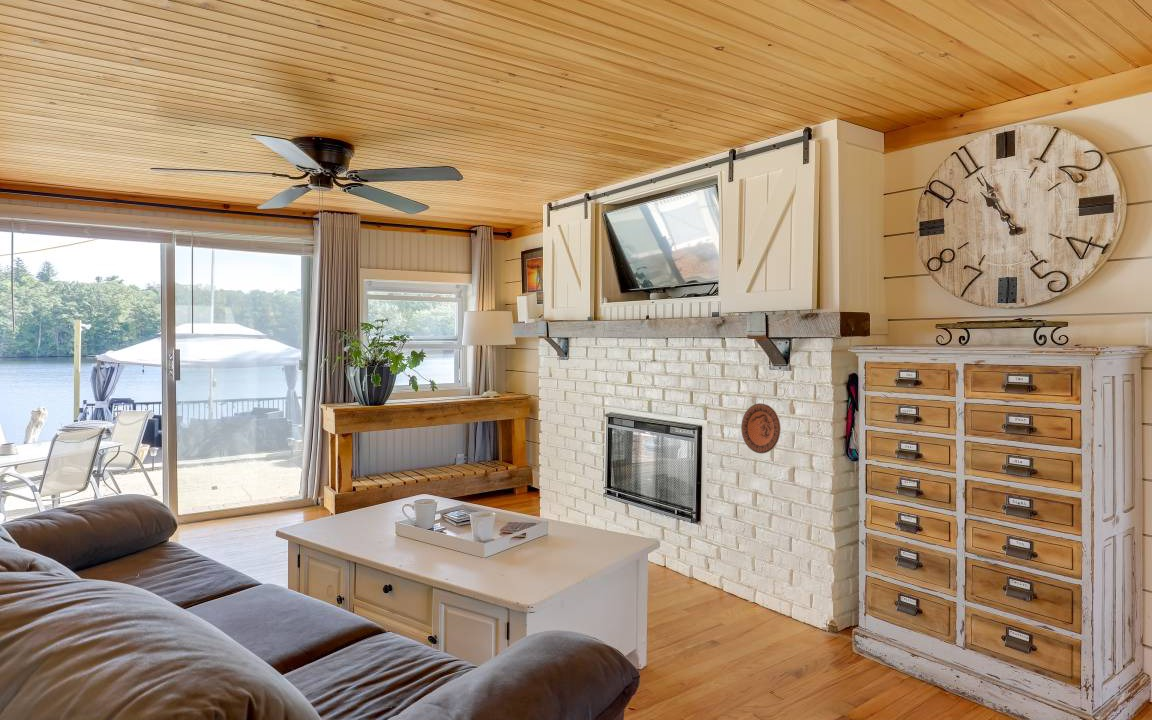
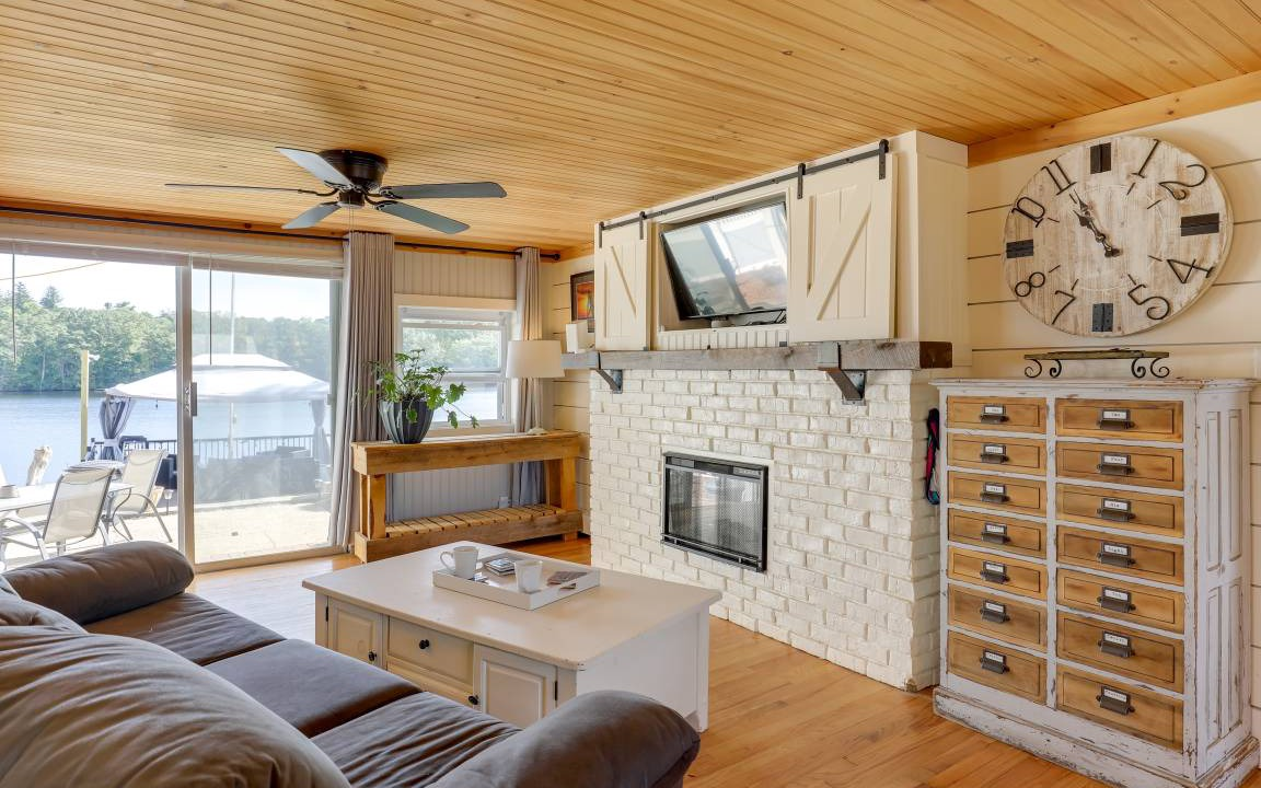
- decorative plate (760, 428)
